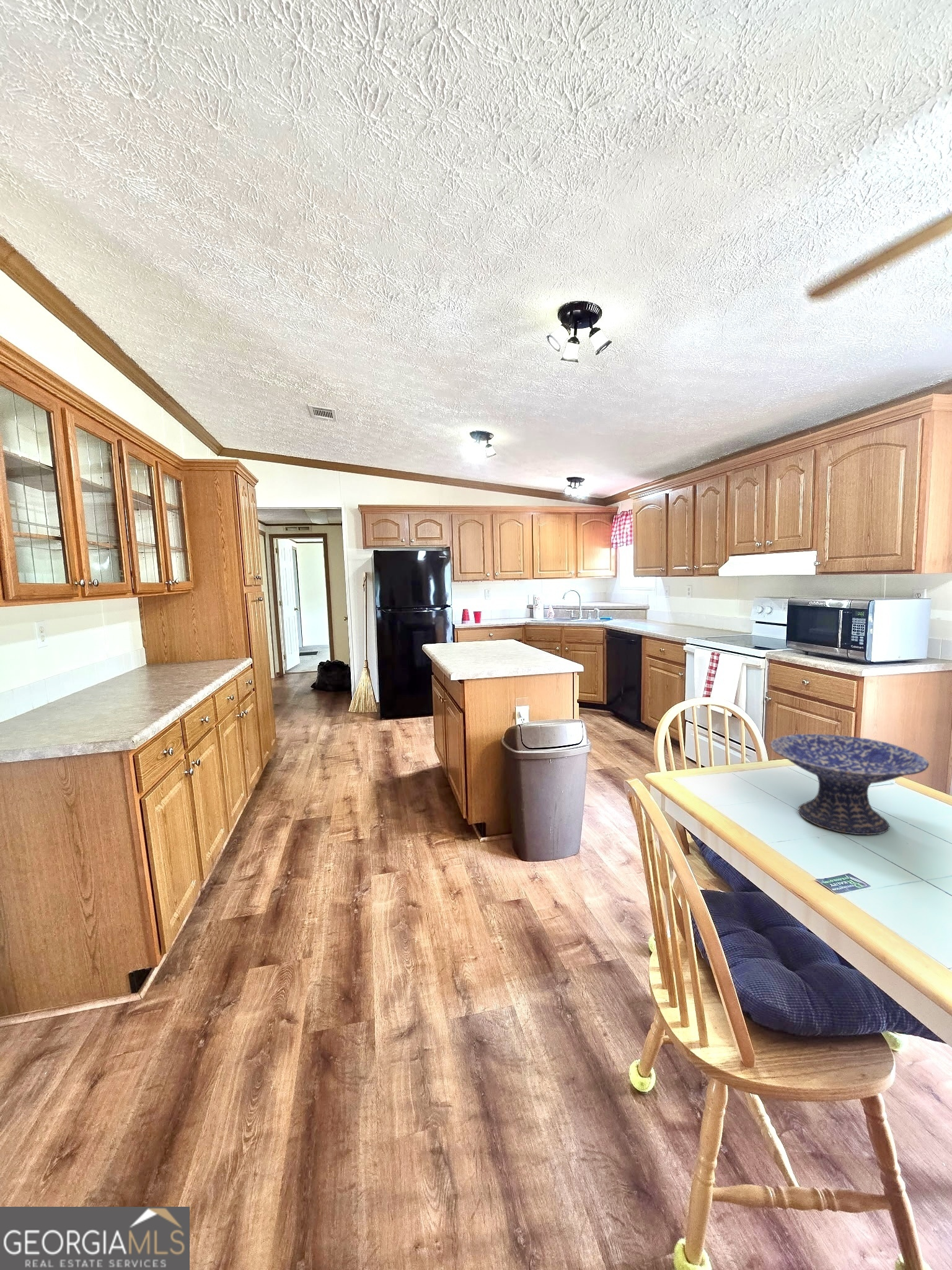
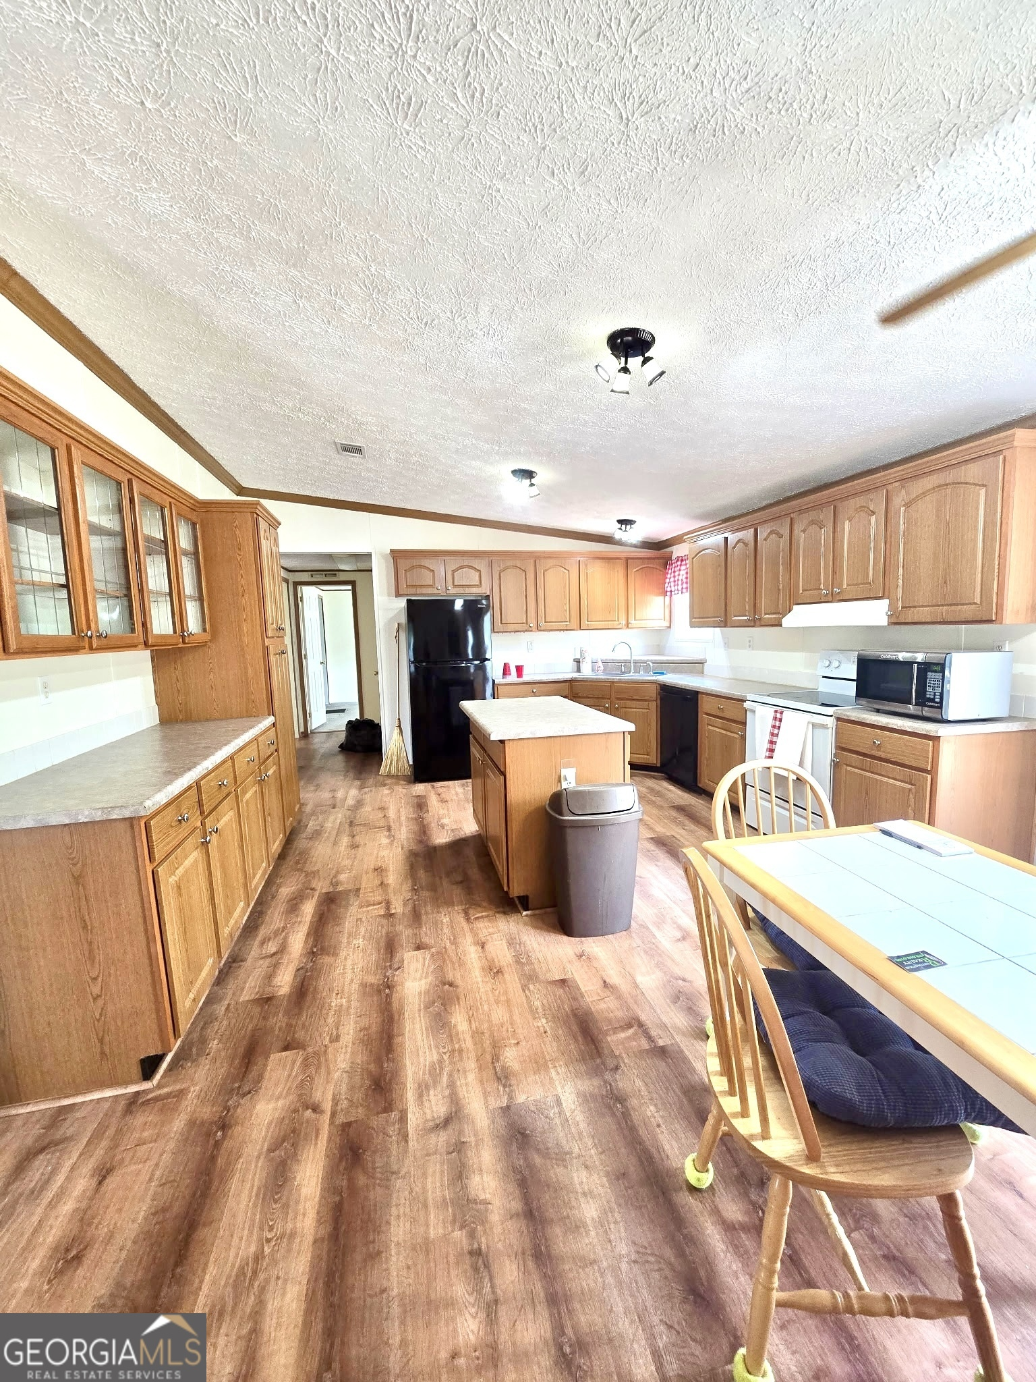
- decorative bowl (842, 784)
